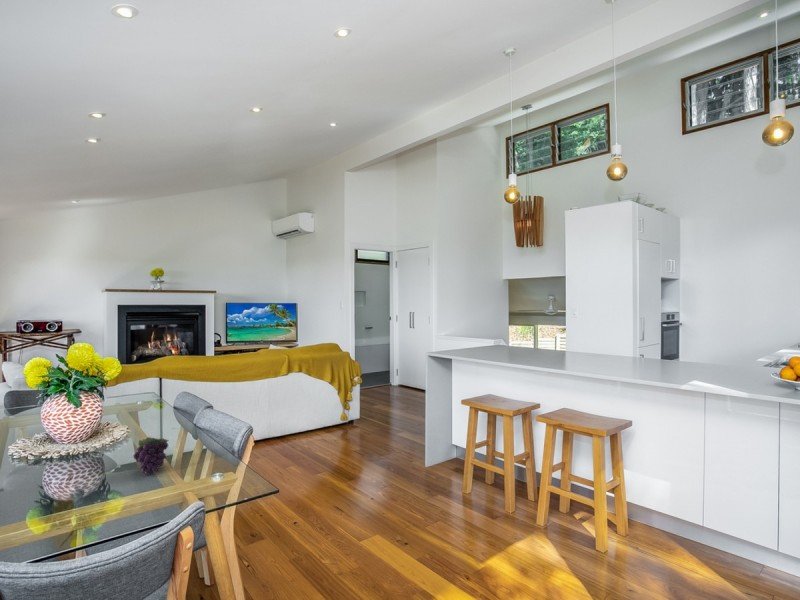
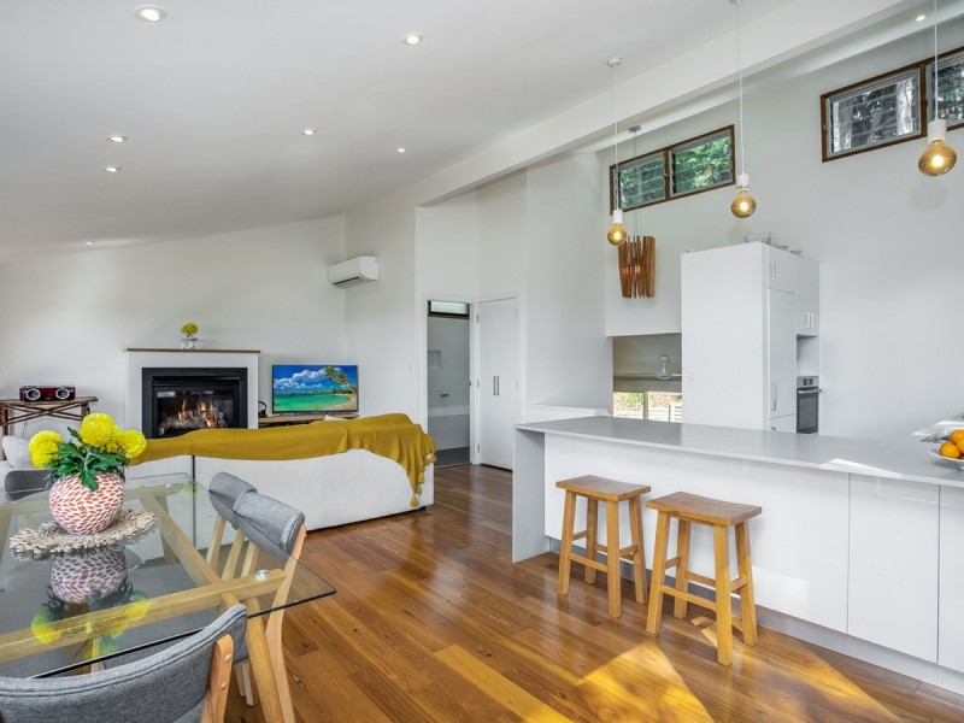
- fruit (153, 451)
